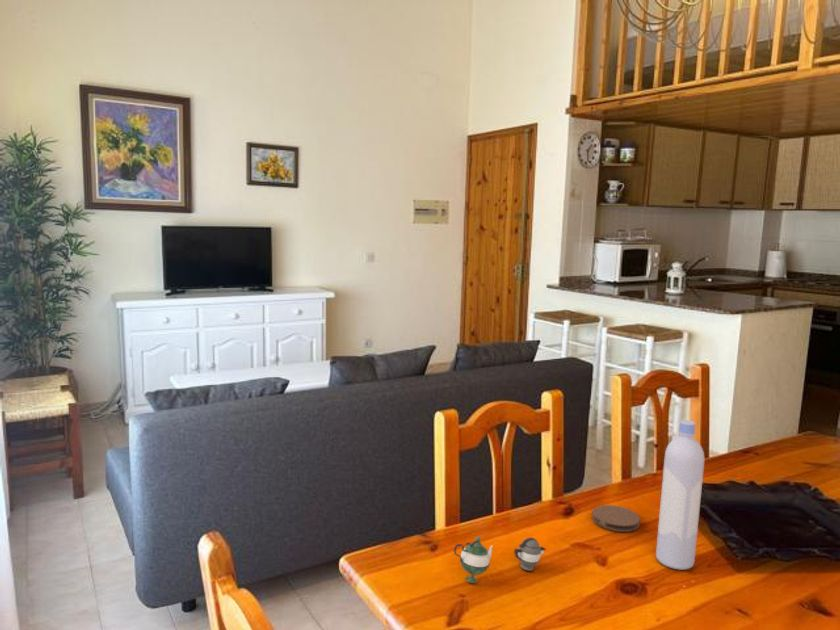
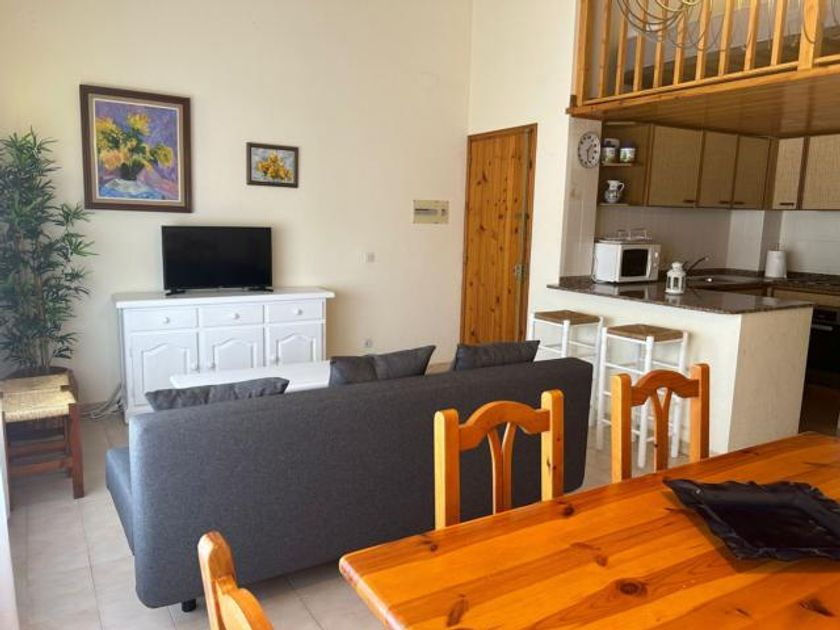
- teapot (491, 553)
- coaster (615, 517)
- bottle (681, 492)
